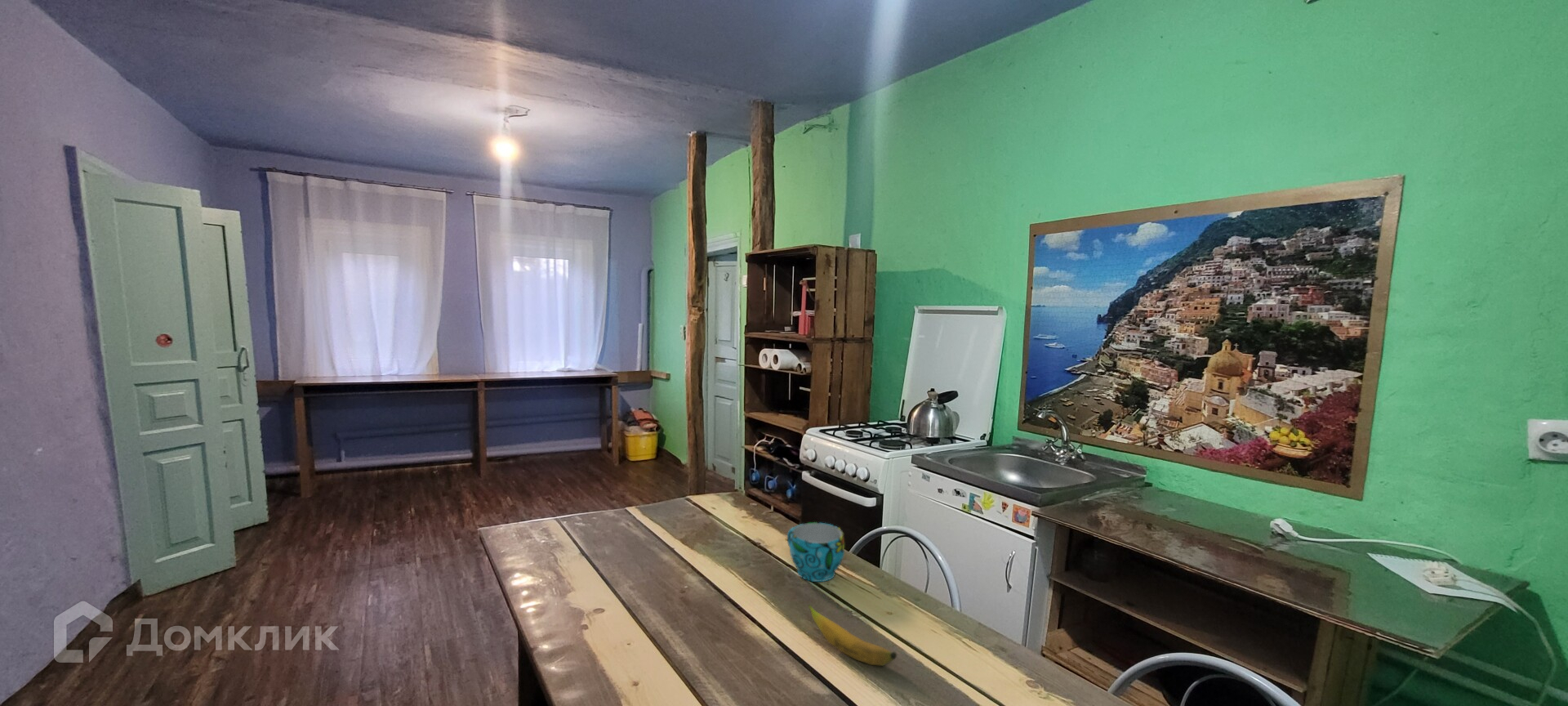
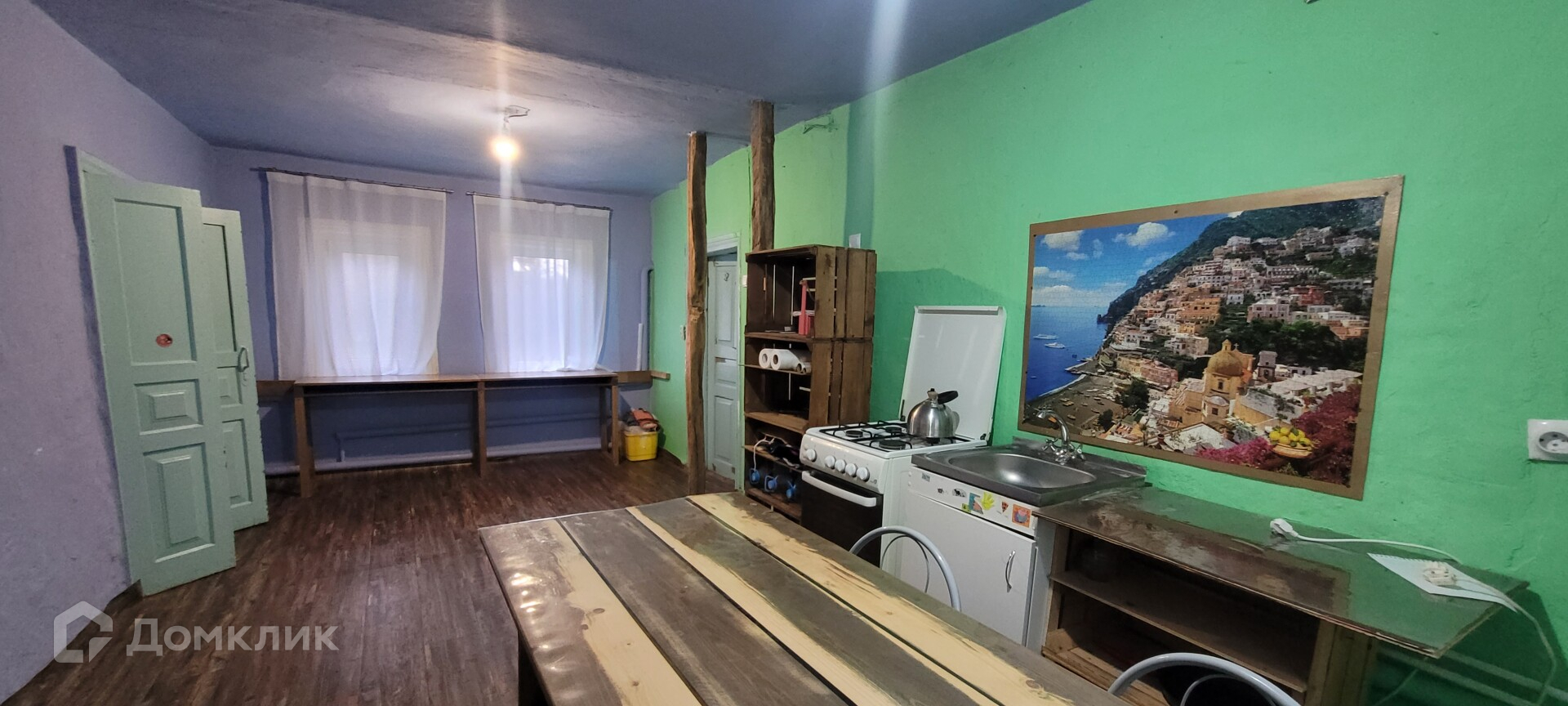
- cup (813, 552)
- banana (850, 637)
